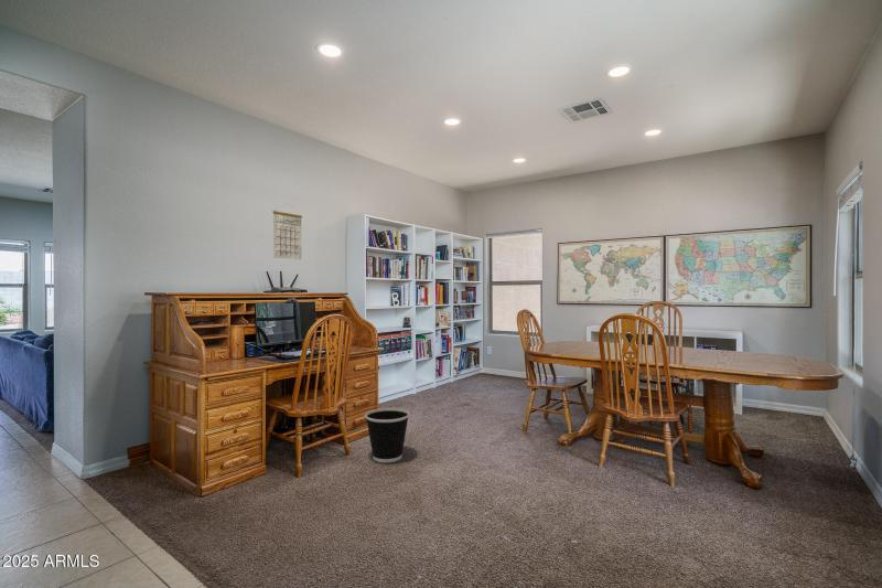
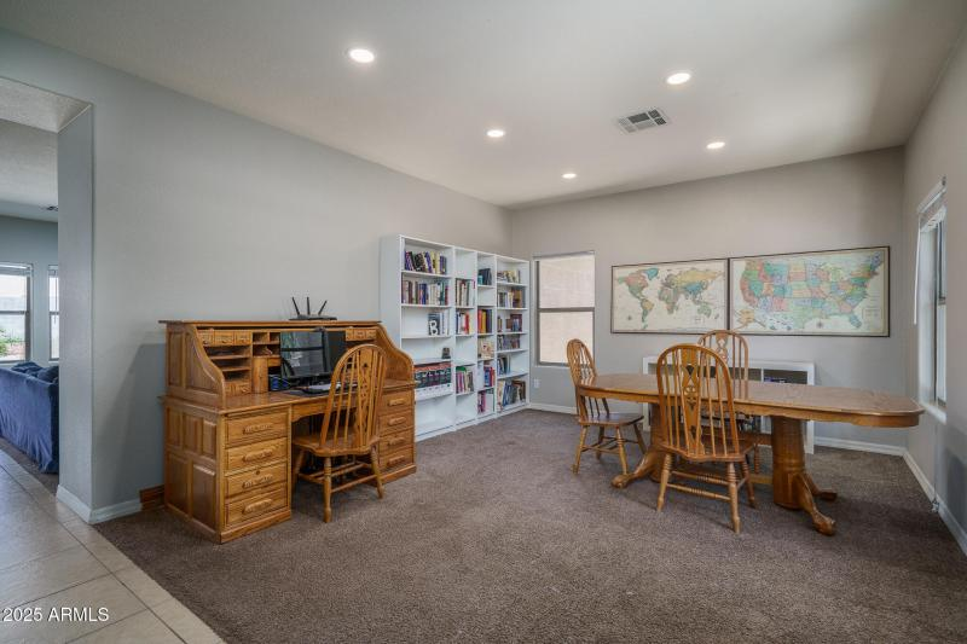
- wastebasket (387, 435)
- calendar (288, 229)
